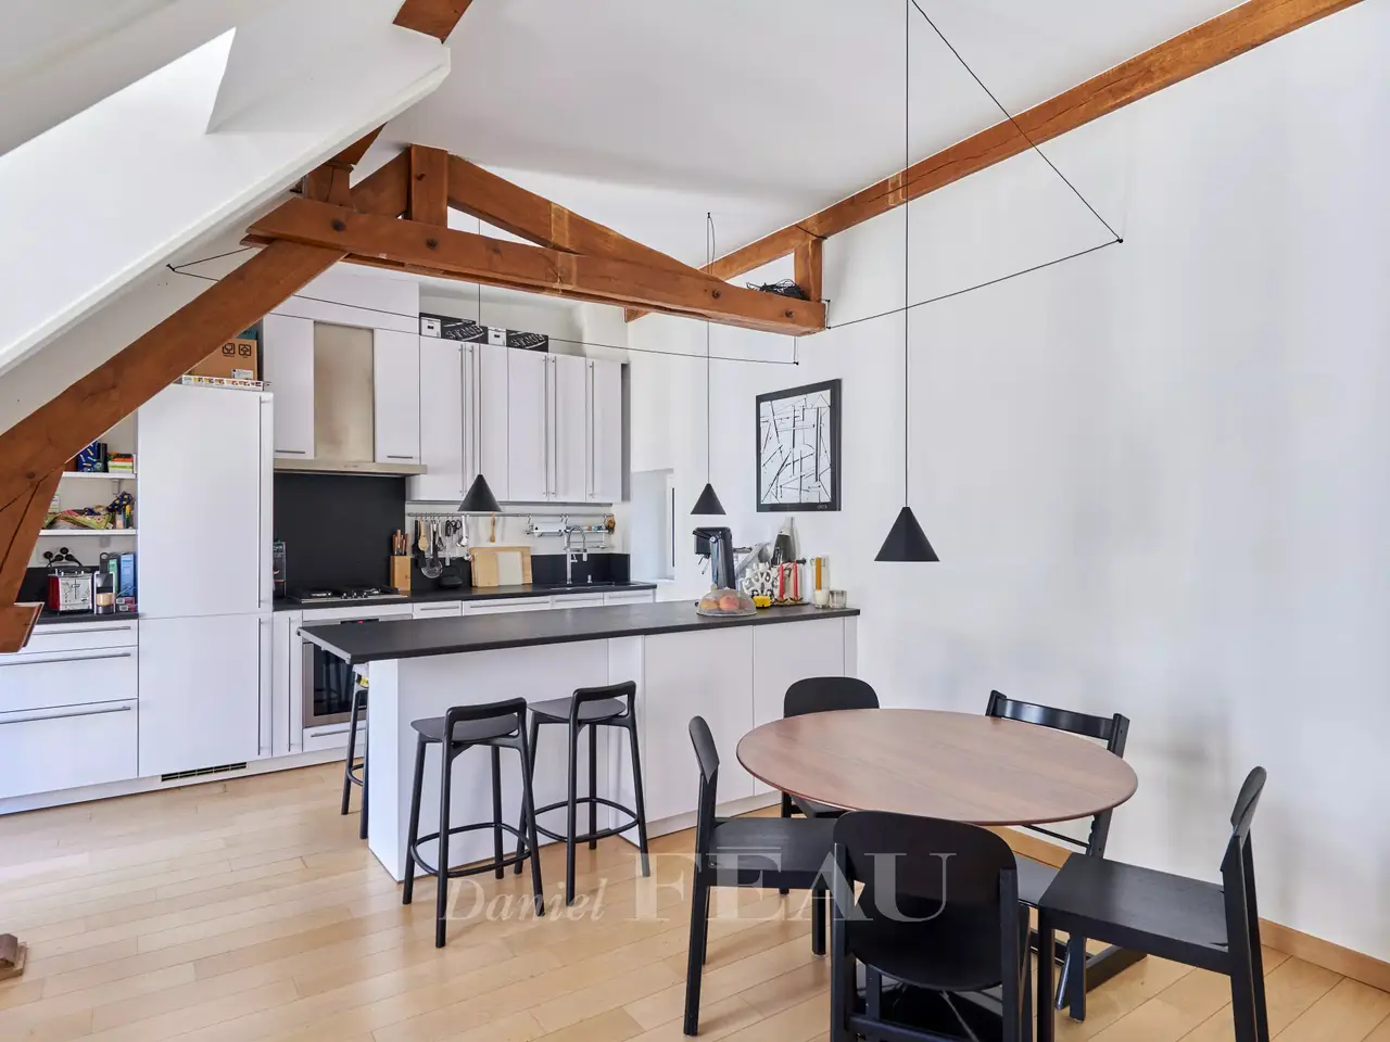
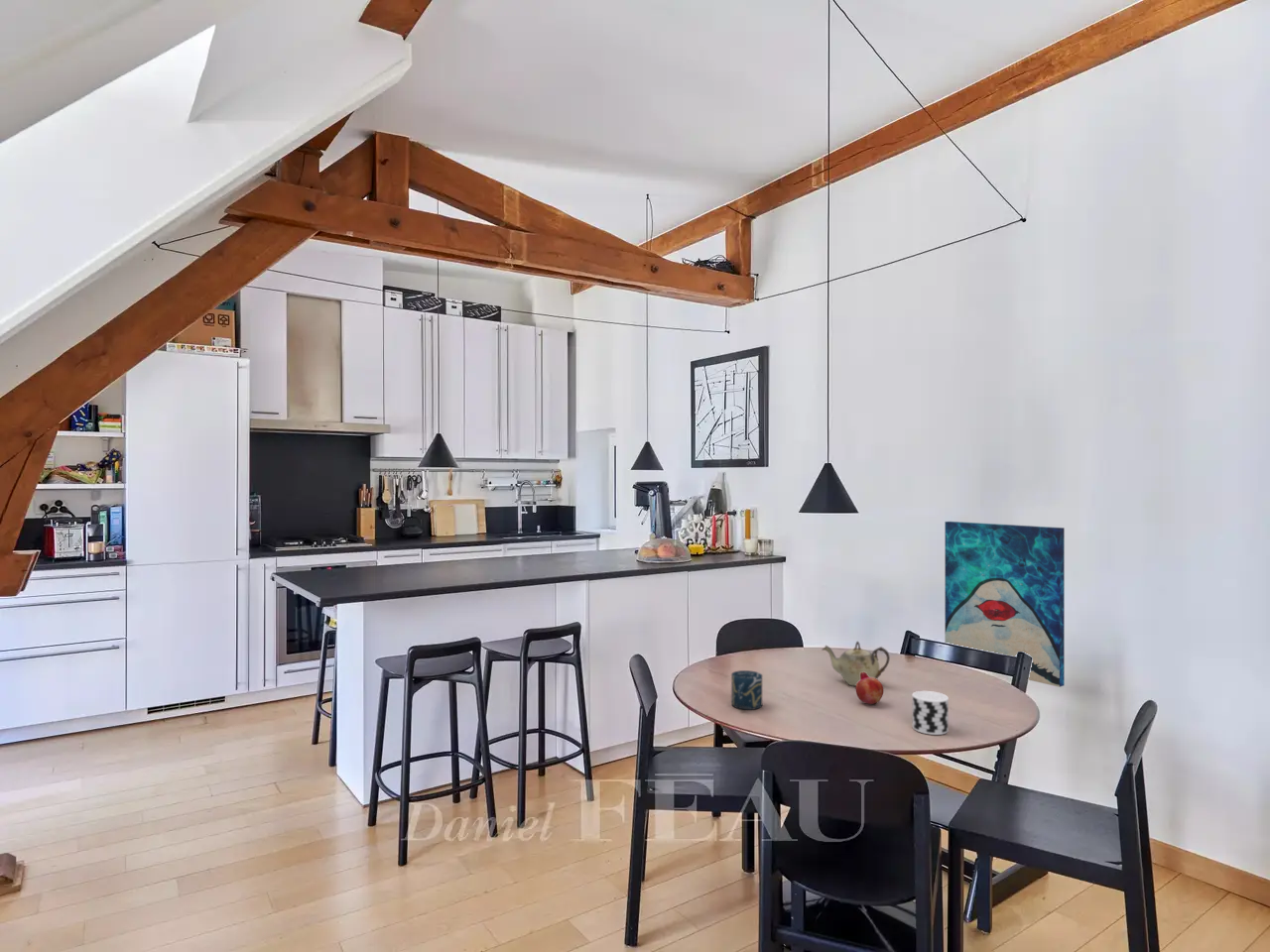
+ teapot (854, 661)
+ cup (745, 690)
+ wall art (1000, 598)
+ fruit (869, 688)
+ cup (931, 710)
